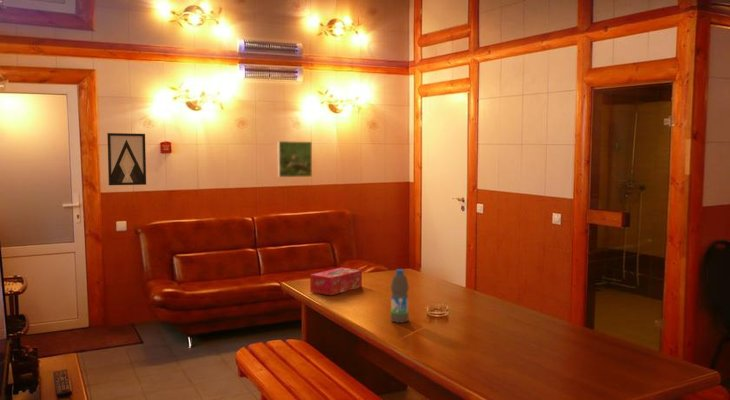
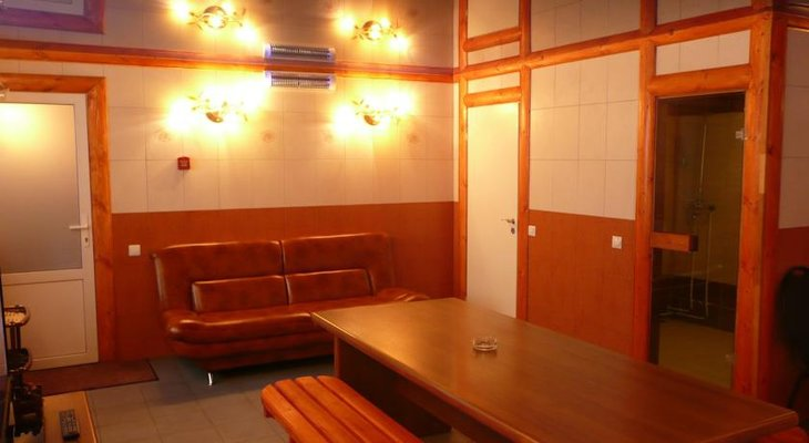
- water bottle (399, 295)
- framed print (295, 159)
- tissue box (336, 280)
- wall art (127, 159)
